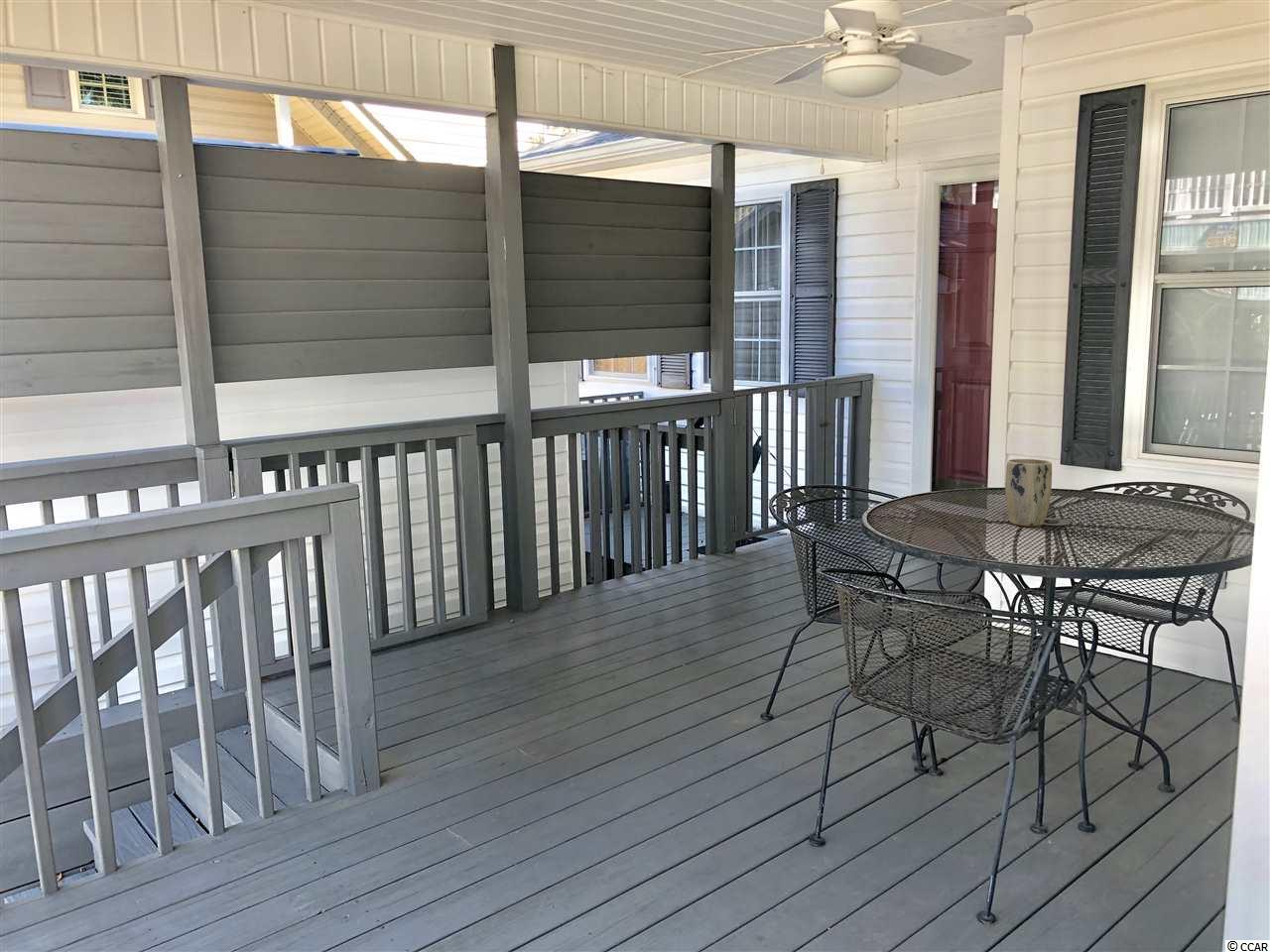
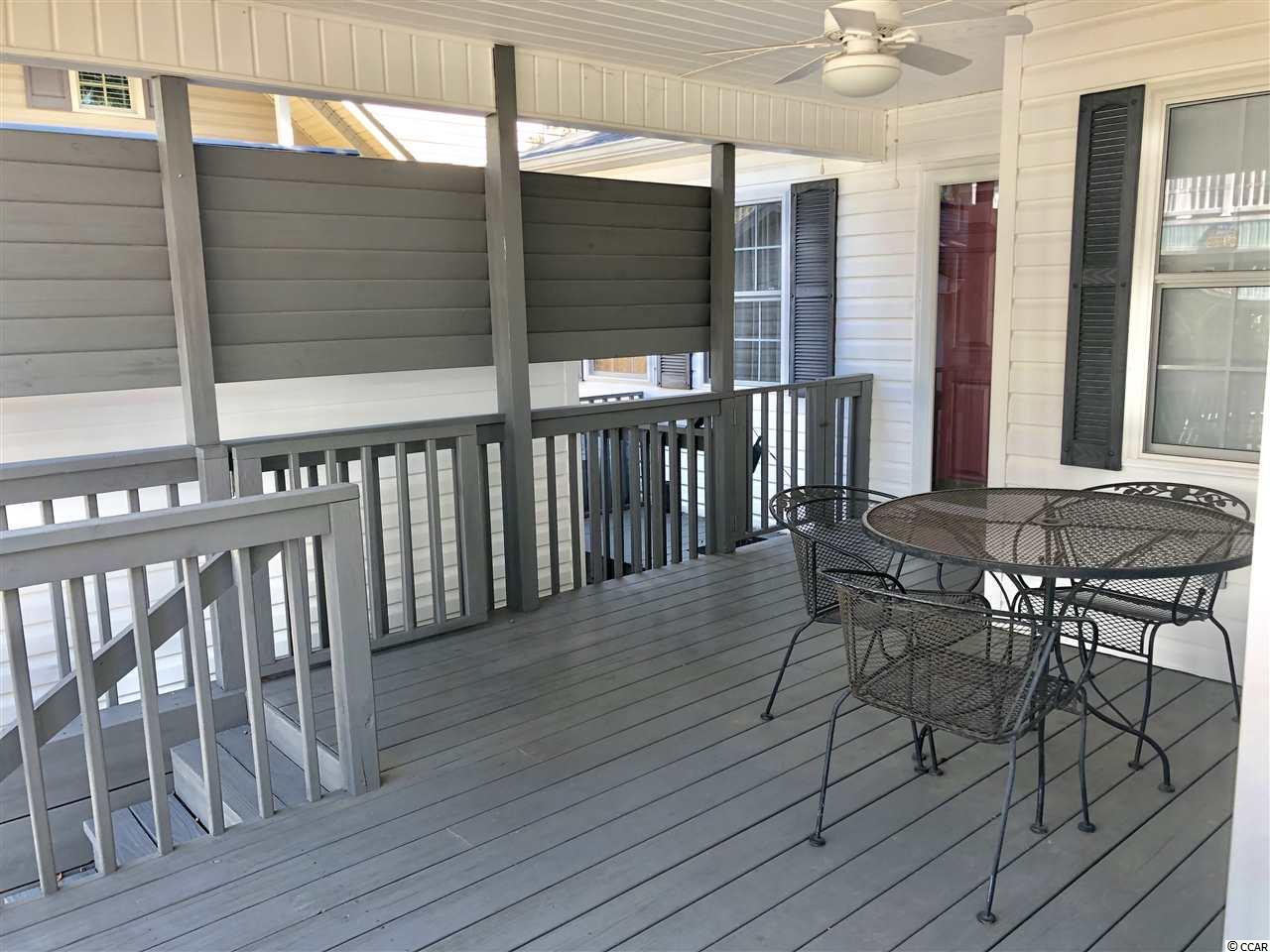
- plant pot (1027, 492)
